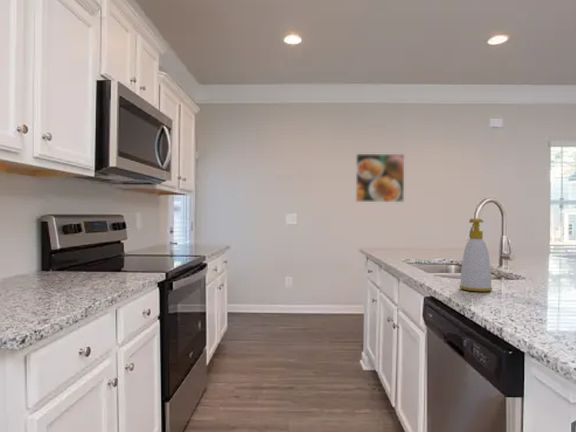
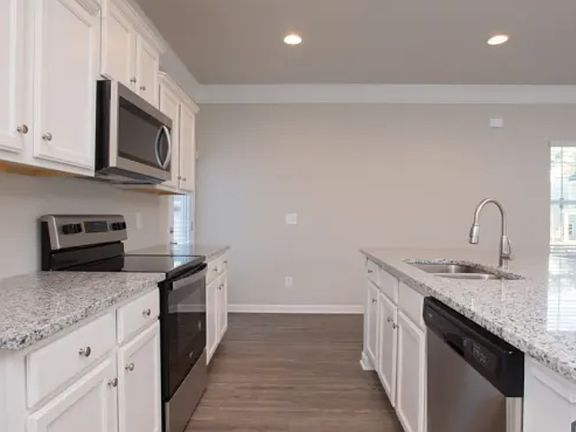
- soap bottle (475, 254)
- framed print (379, 178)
